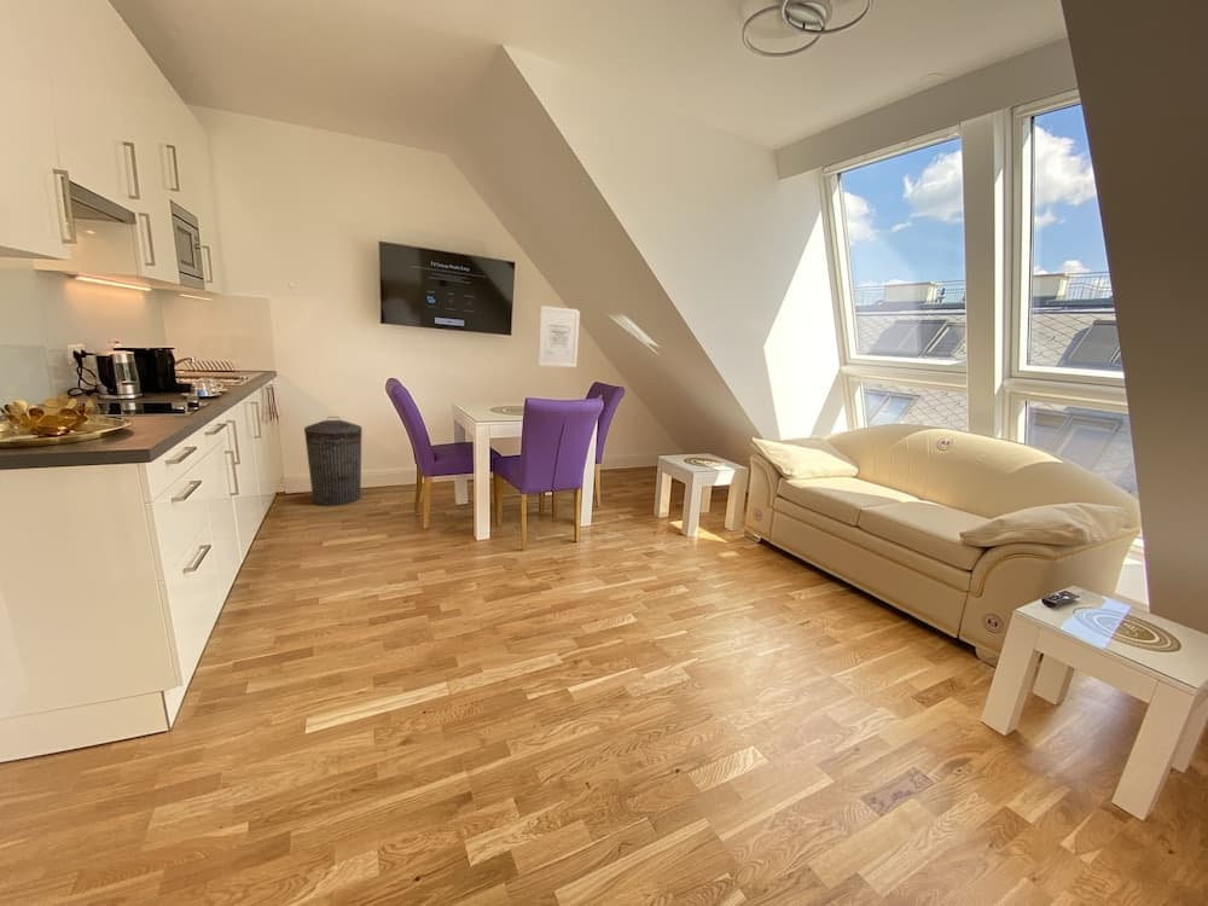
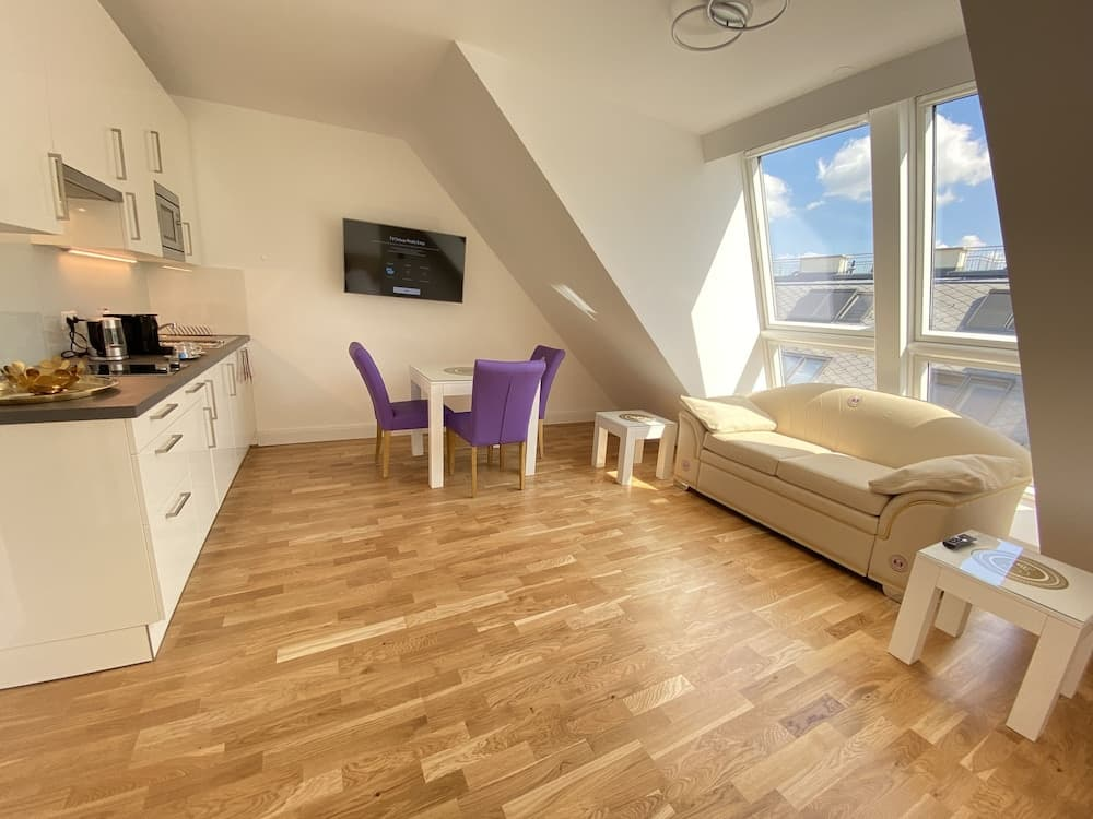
- wall art (558, 337)
- trash can (335, 458)
